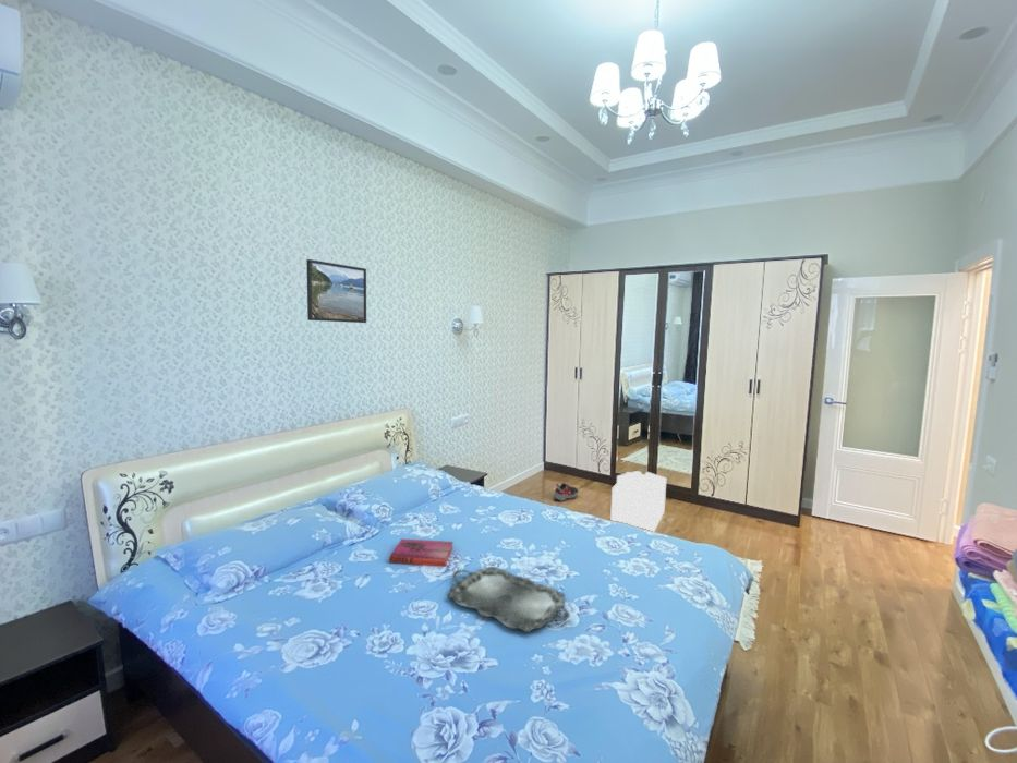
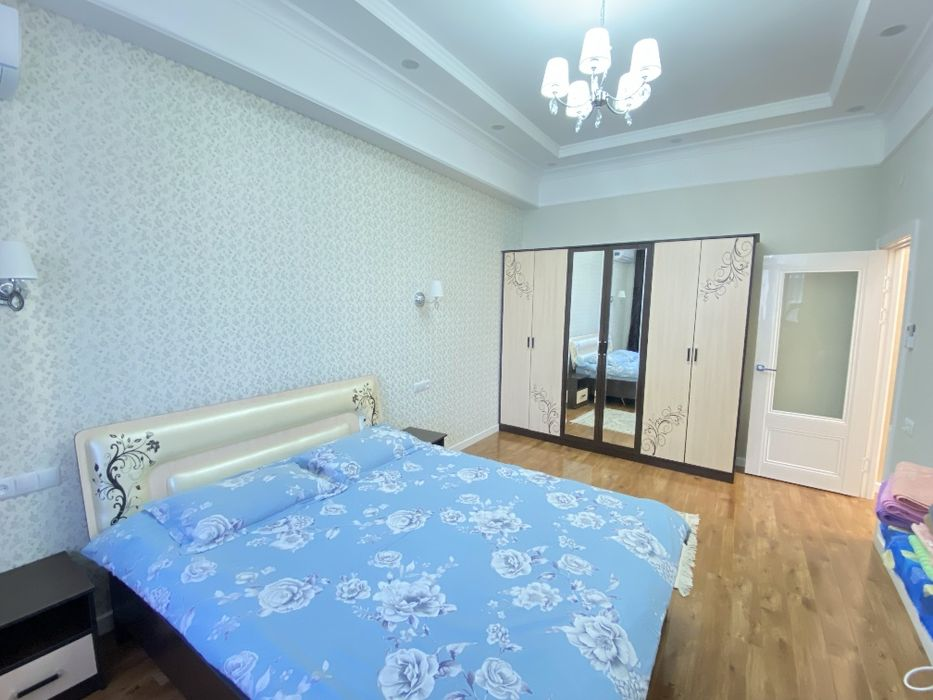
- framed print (338, 292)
- shoe (565, 489)
- storage bin (639, 496)
- hardback book (422, 552)
- serving tray (506, 595)
